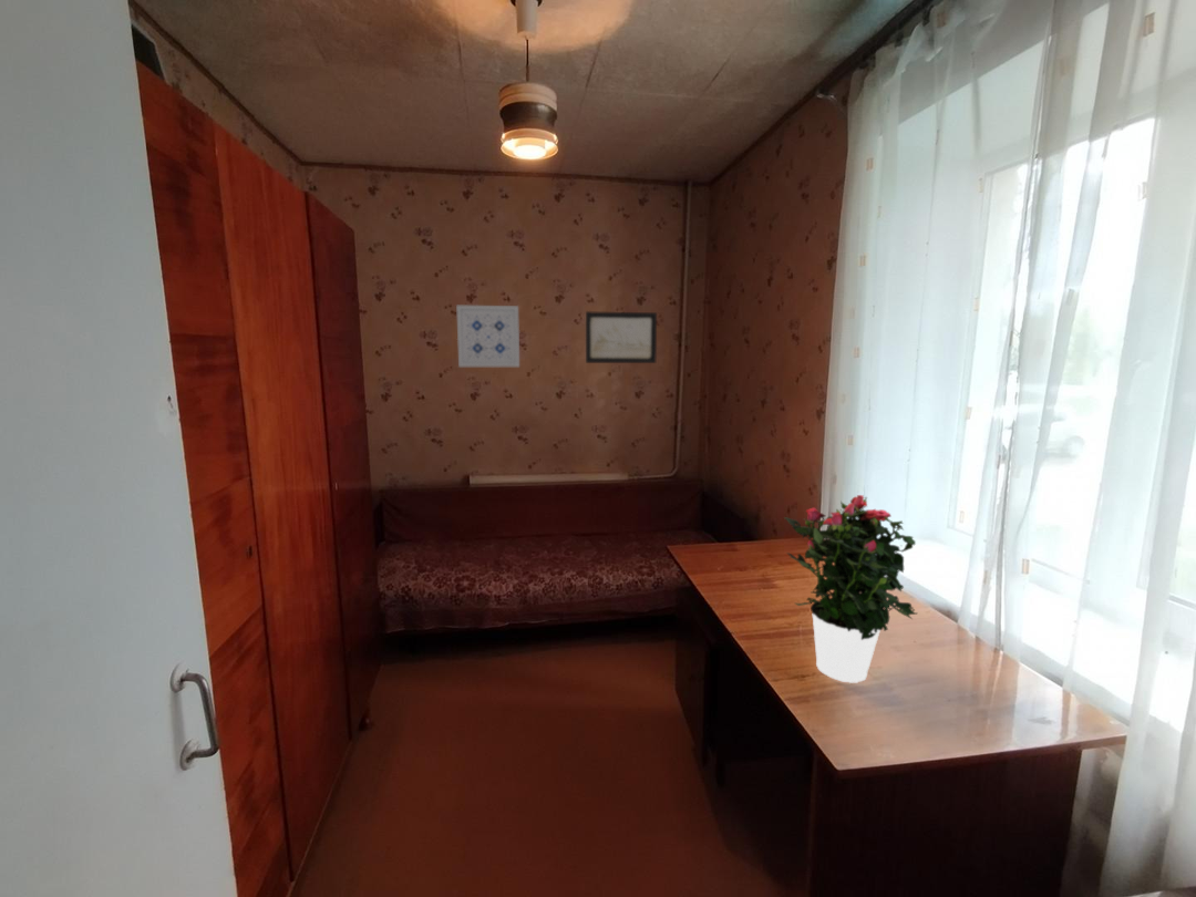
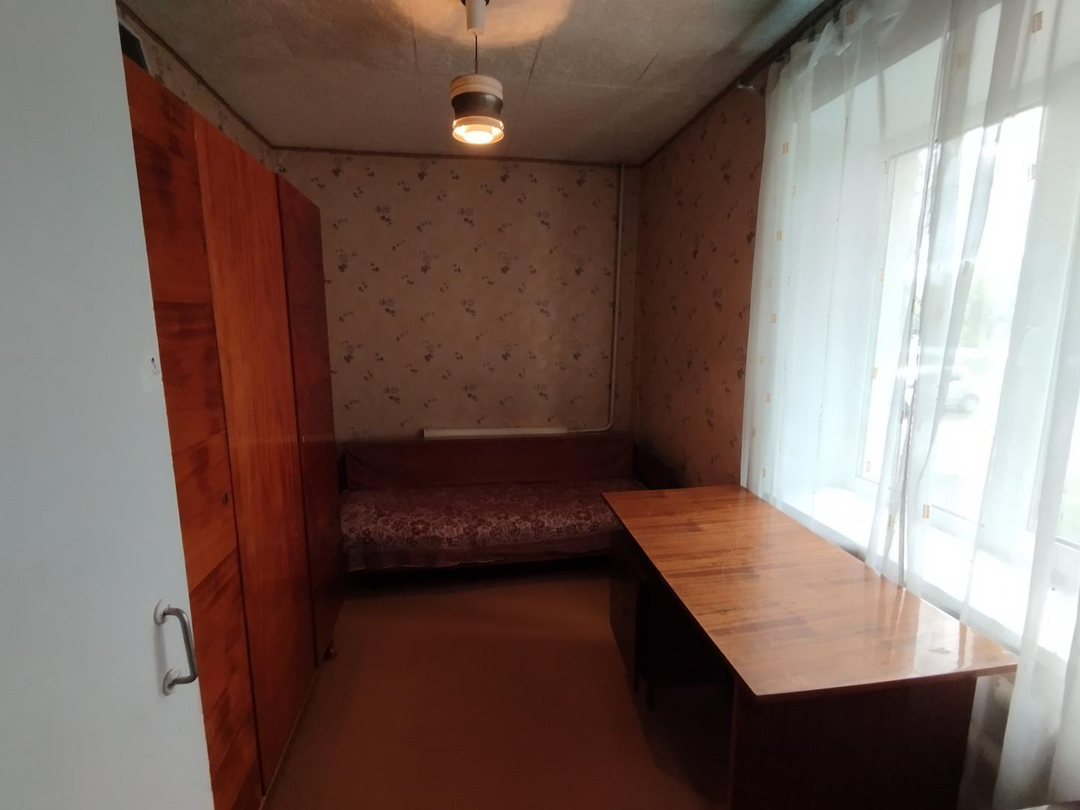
- wall art (621, 338)
- potted flower (847, 587)
- wall art (488, 336)
